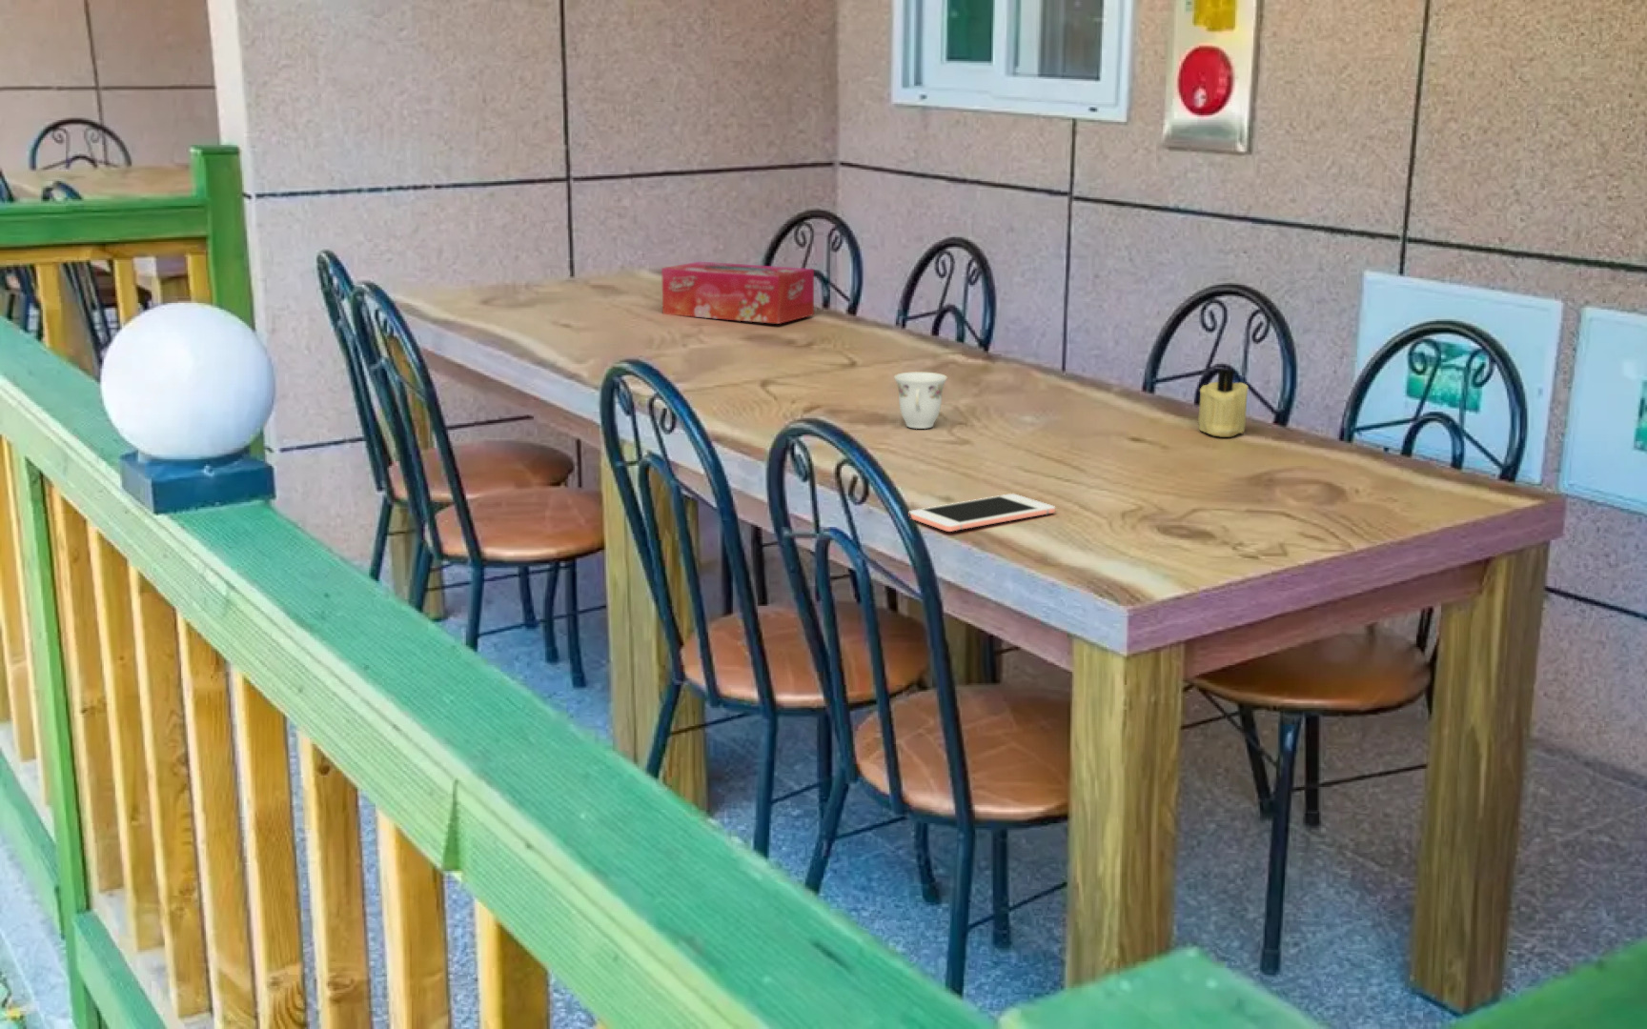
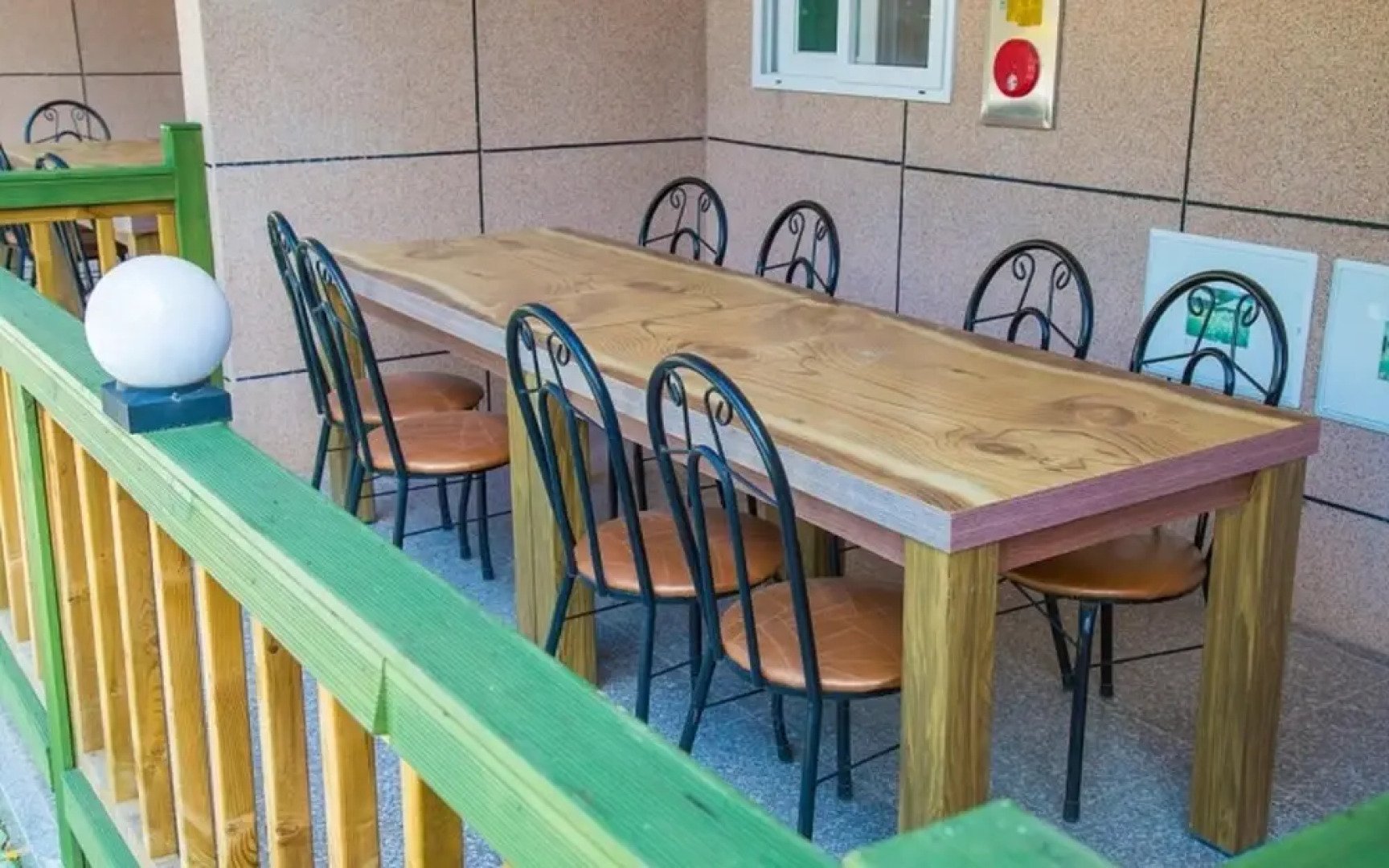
- teacup (920, 402)
- tissue box (738, 292)
- cell phone (982, 512)
- candle (1221, 401)
